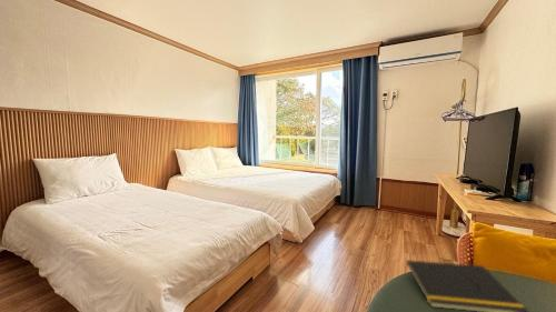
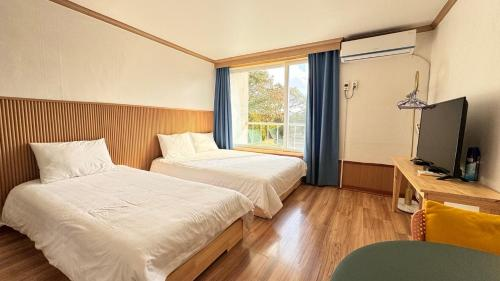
- notepad (459, 284)
